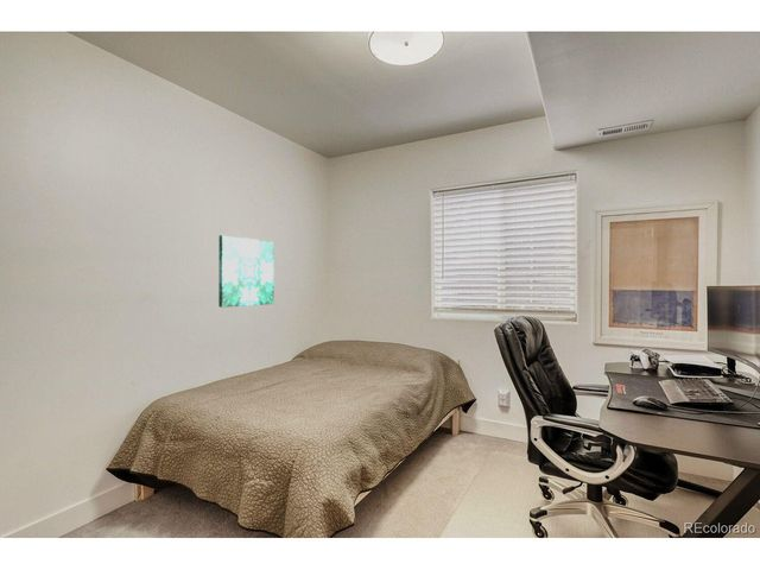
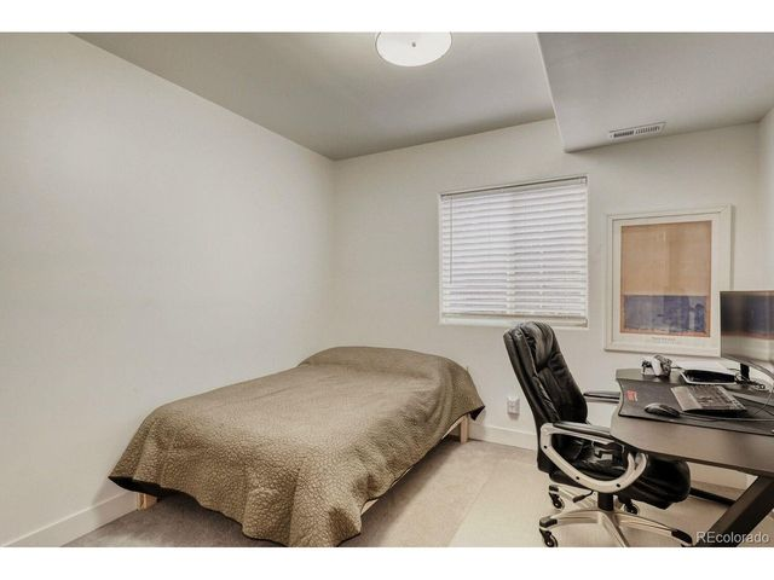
- wall art (248, 272)
